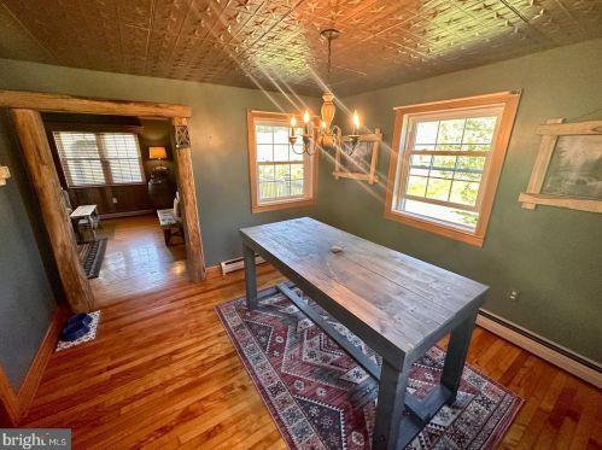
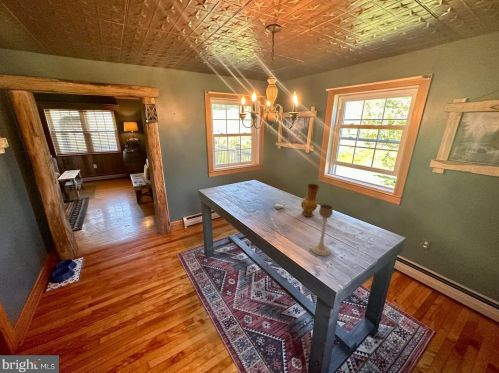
+ ceramic jug (309, 199)
+ candle holder (323, 228)
